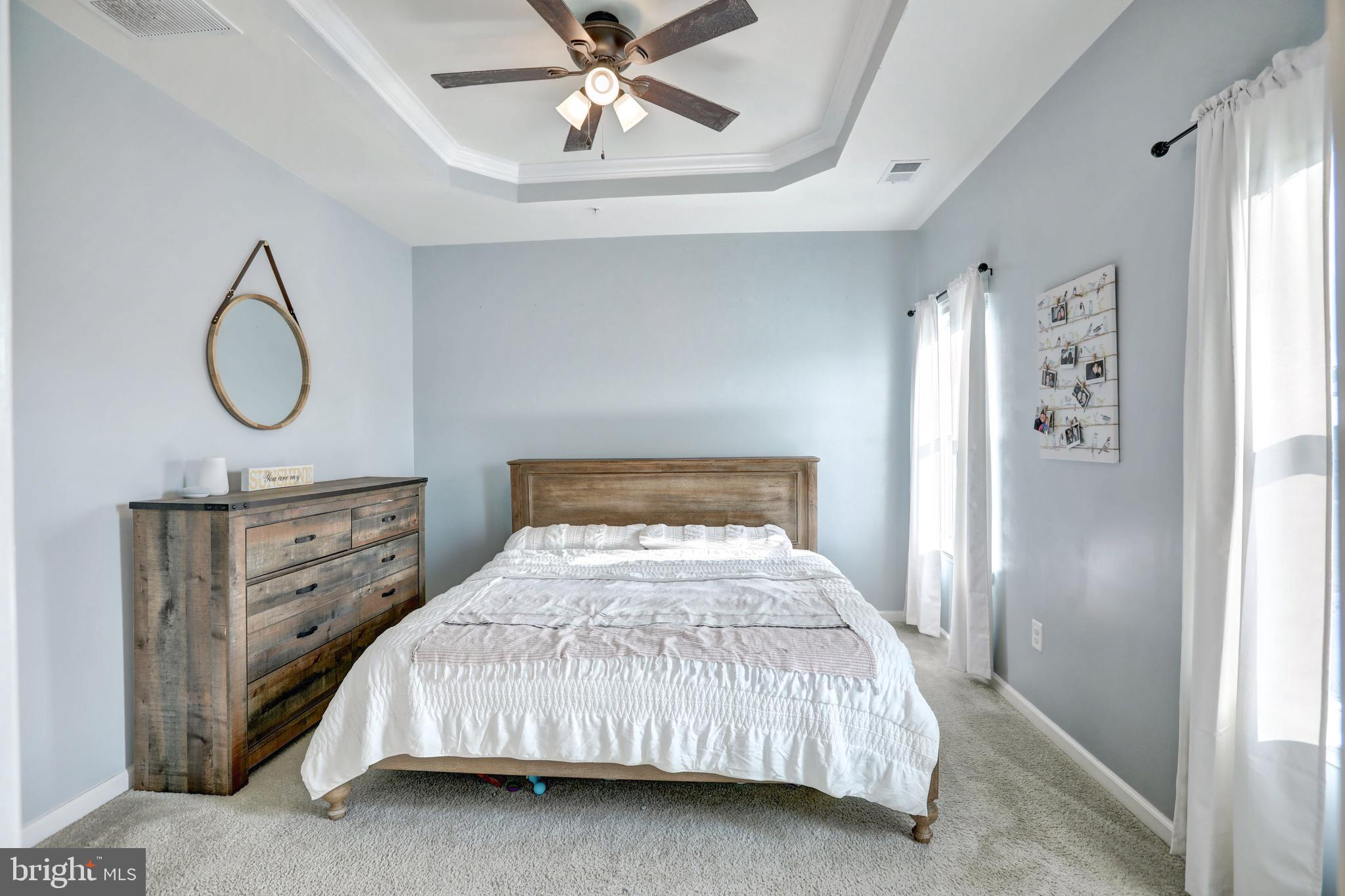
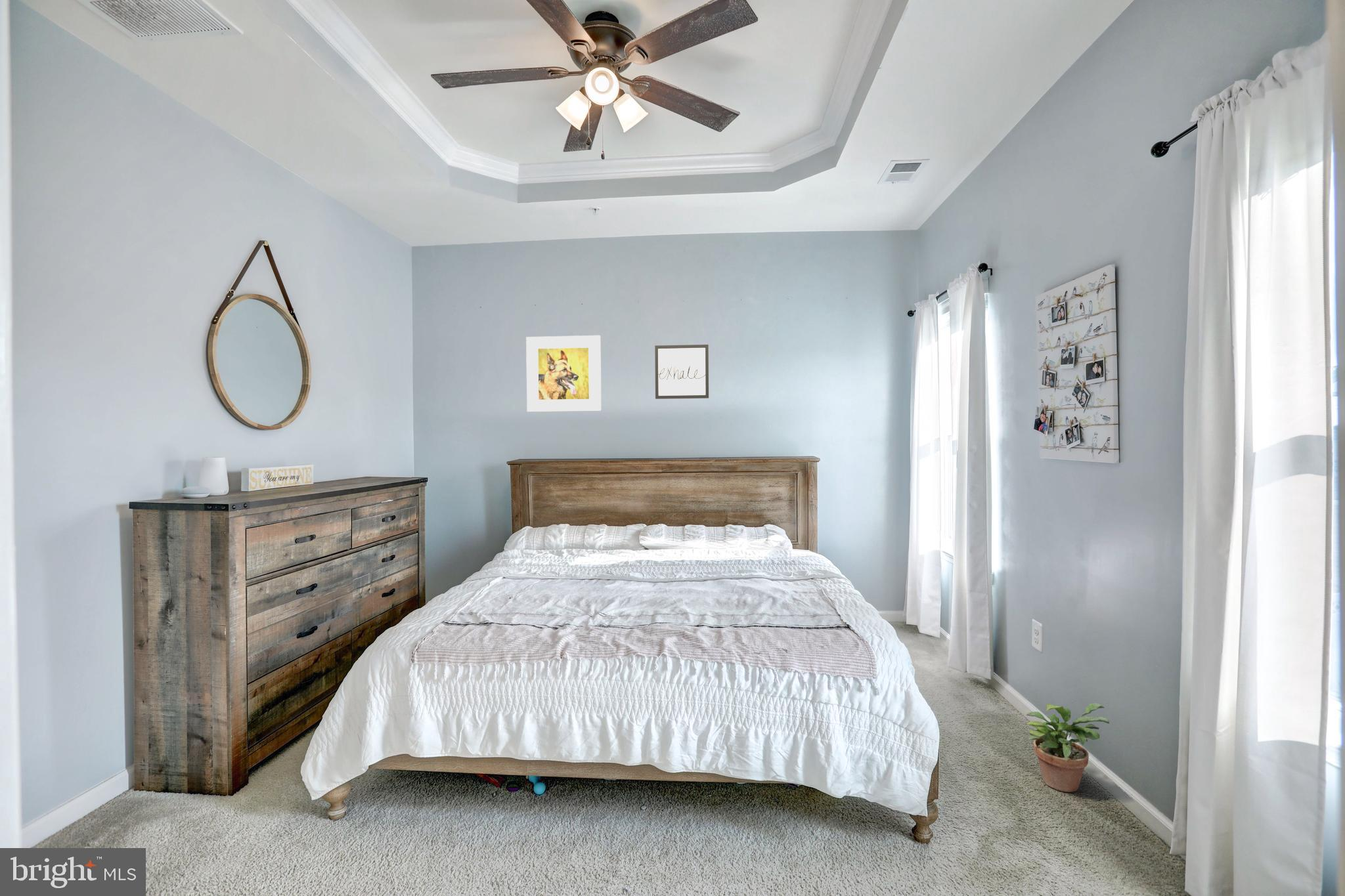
+ potted plant (1063, 738)
+ wall art (682, 372)
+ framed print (563, 373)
